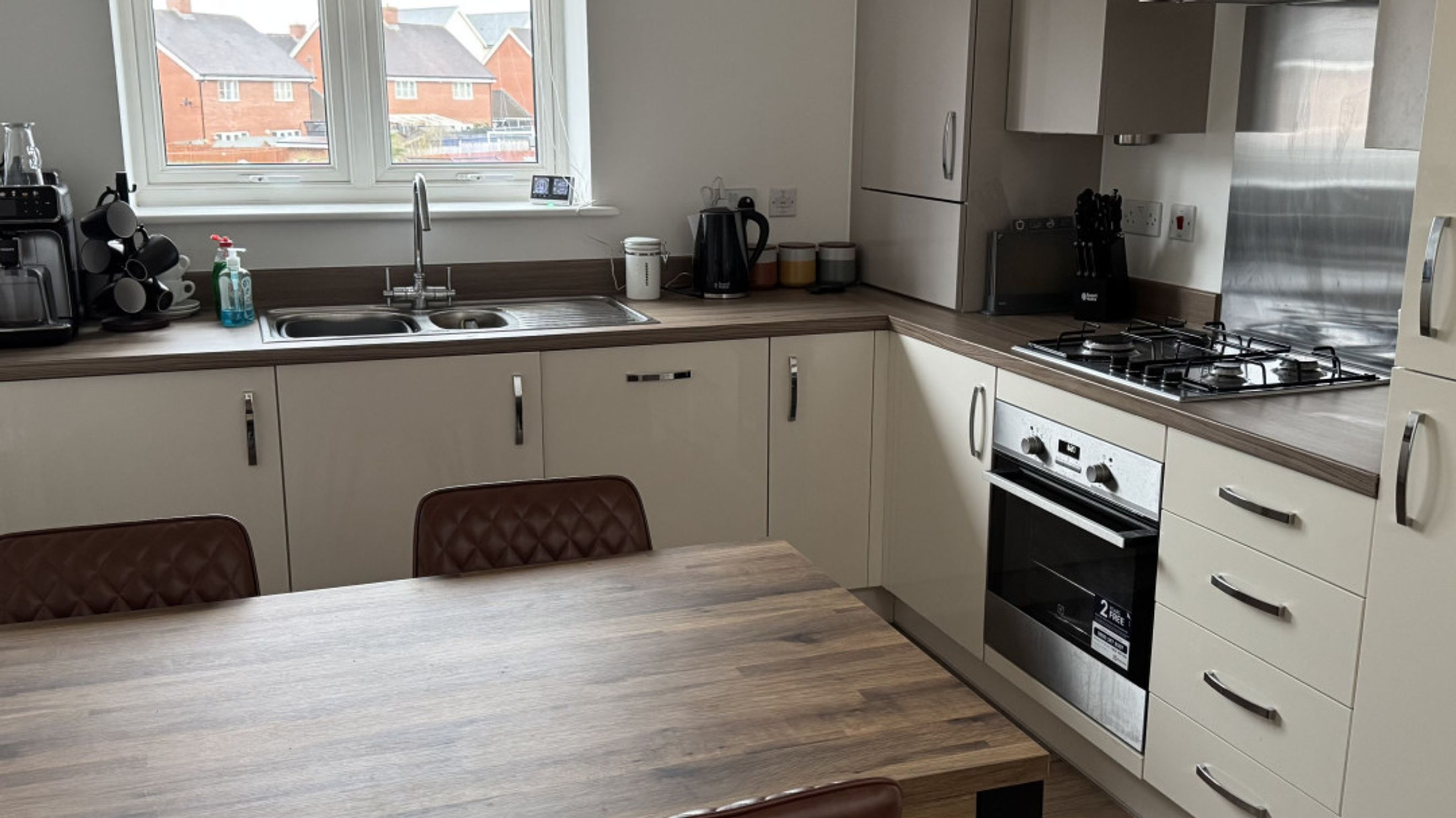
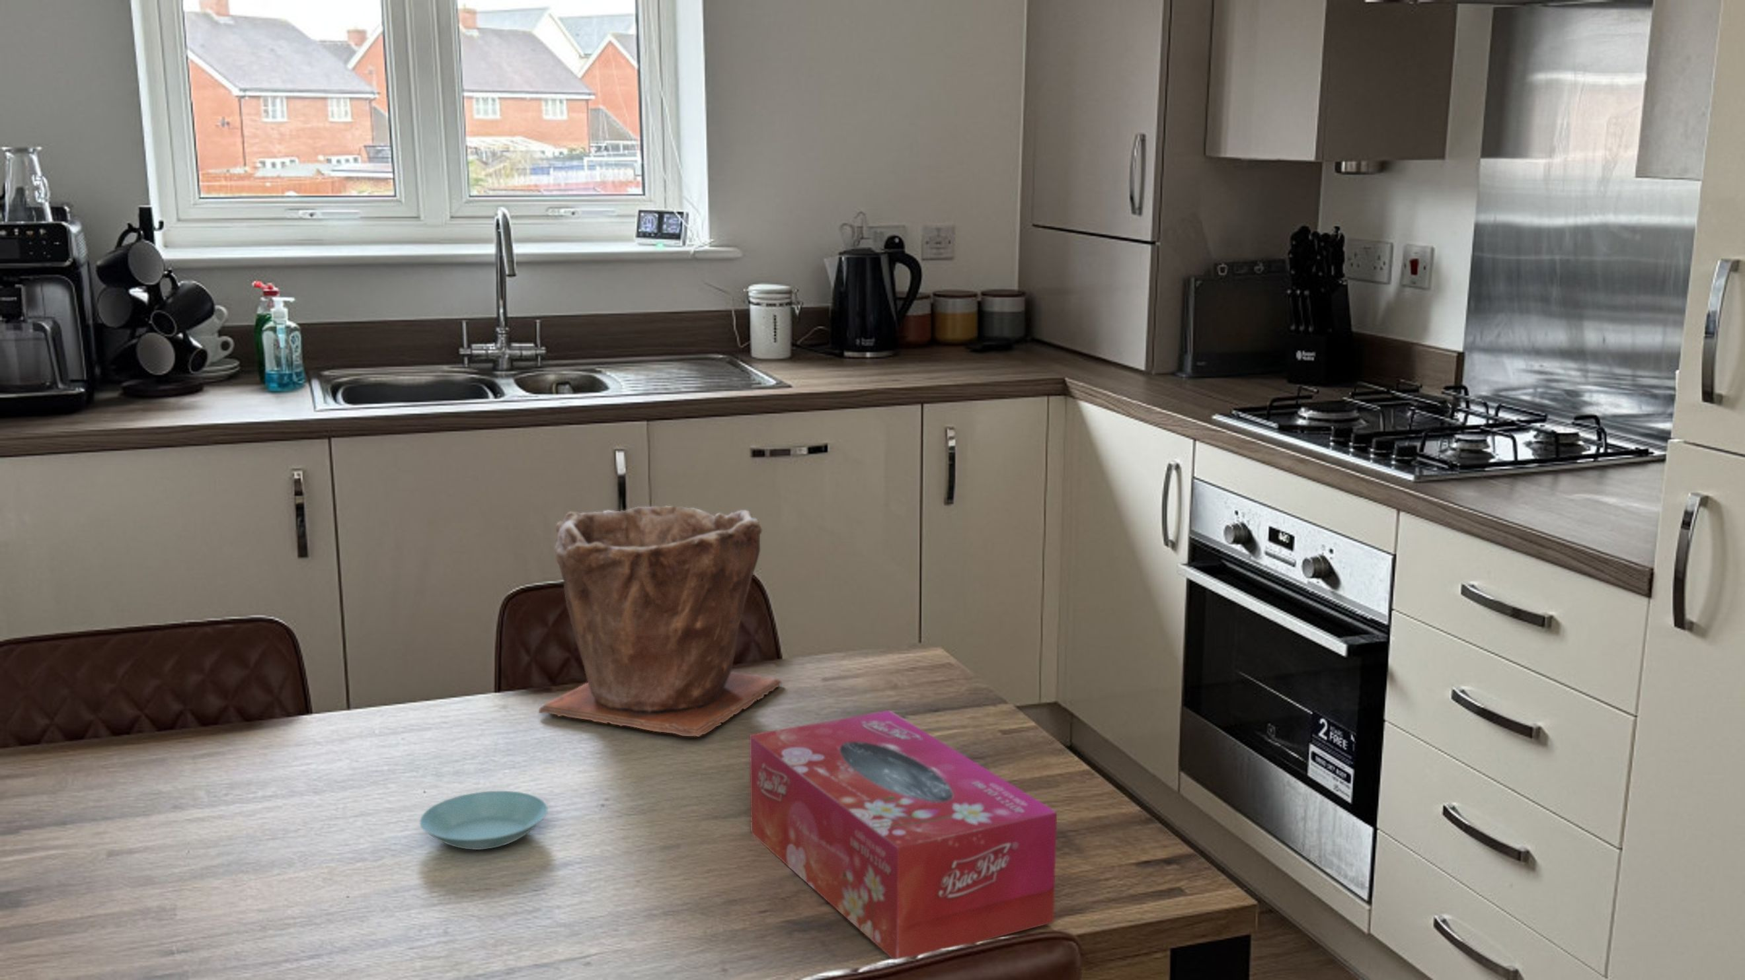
+ plant pot (662, 606)
+ saucer (484, 824)
+ tissue box (893, 823)
